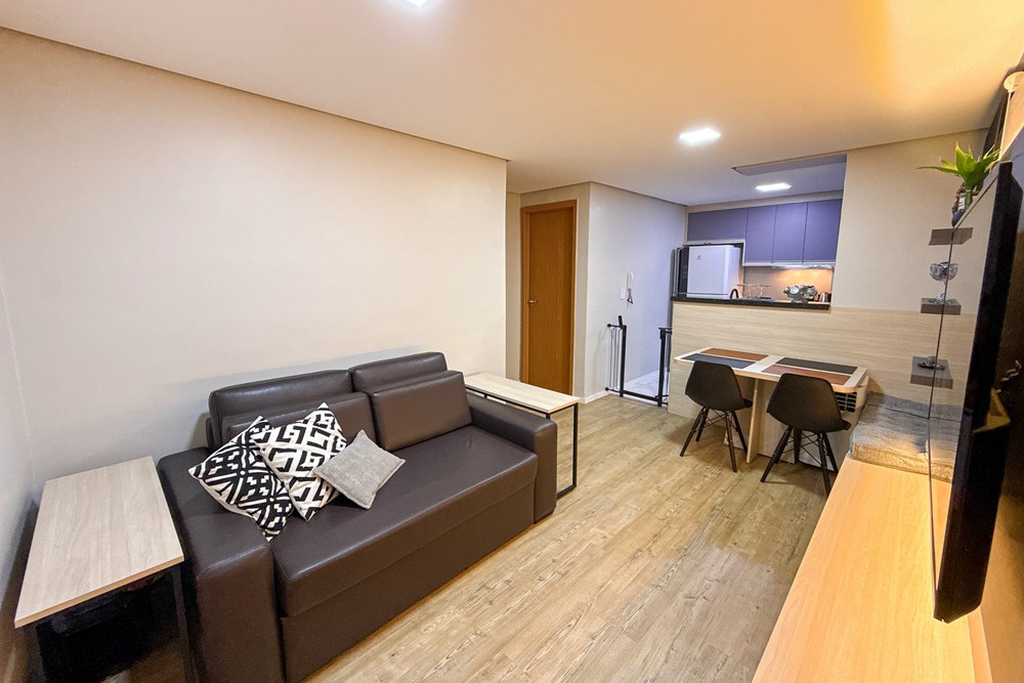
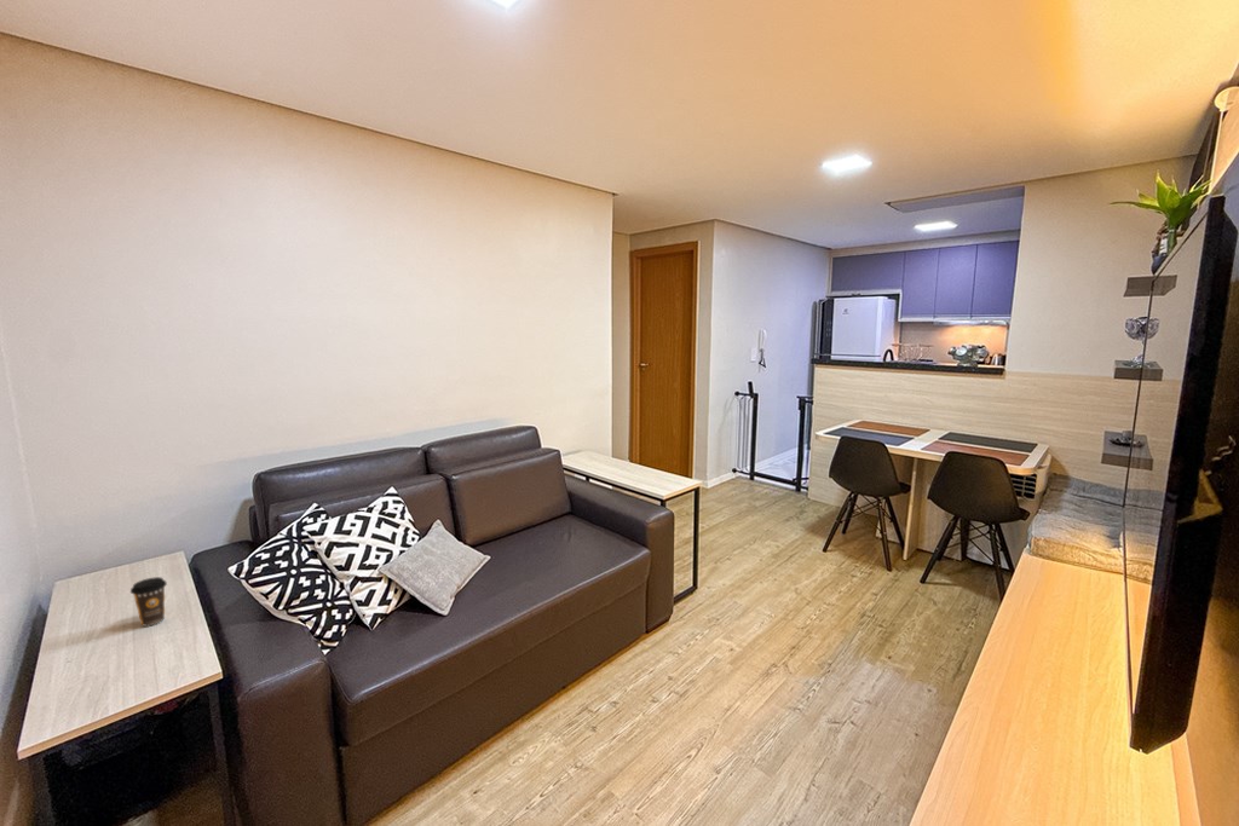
+ coffee cup (150, 601)
